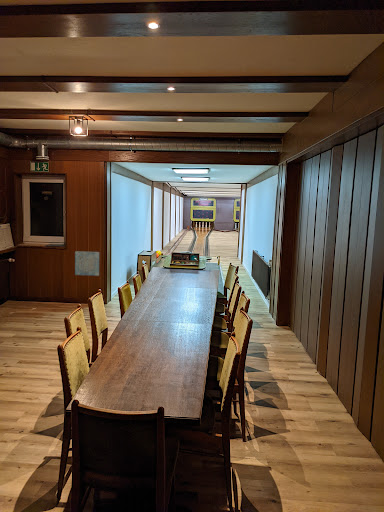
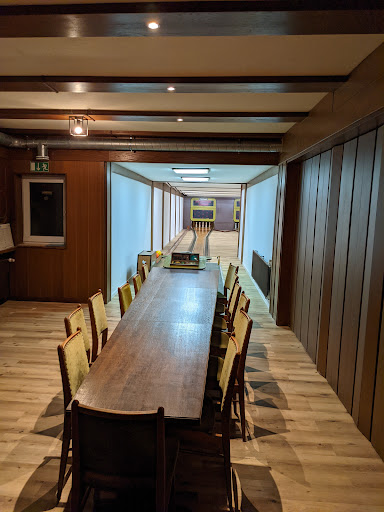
- wall art (87, 263)
